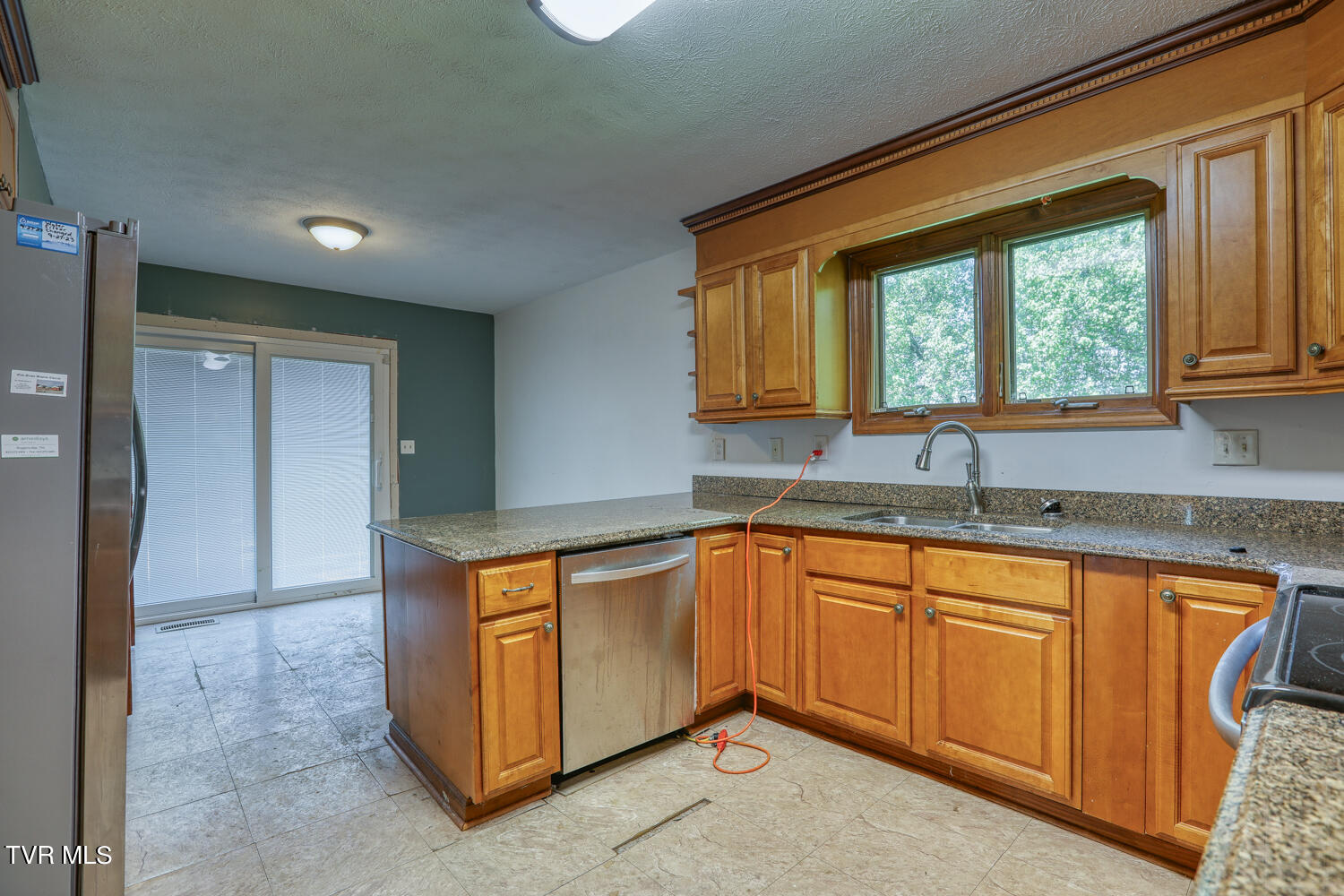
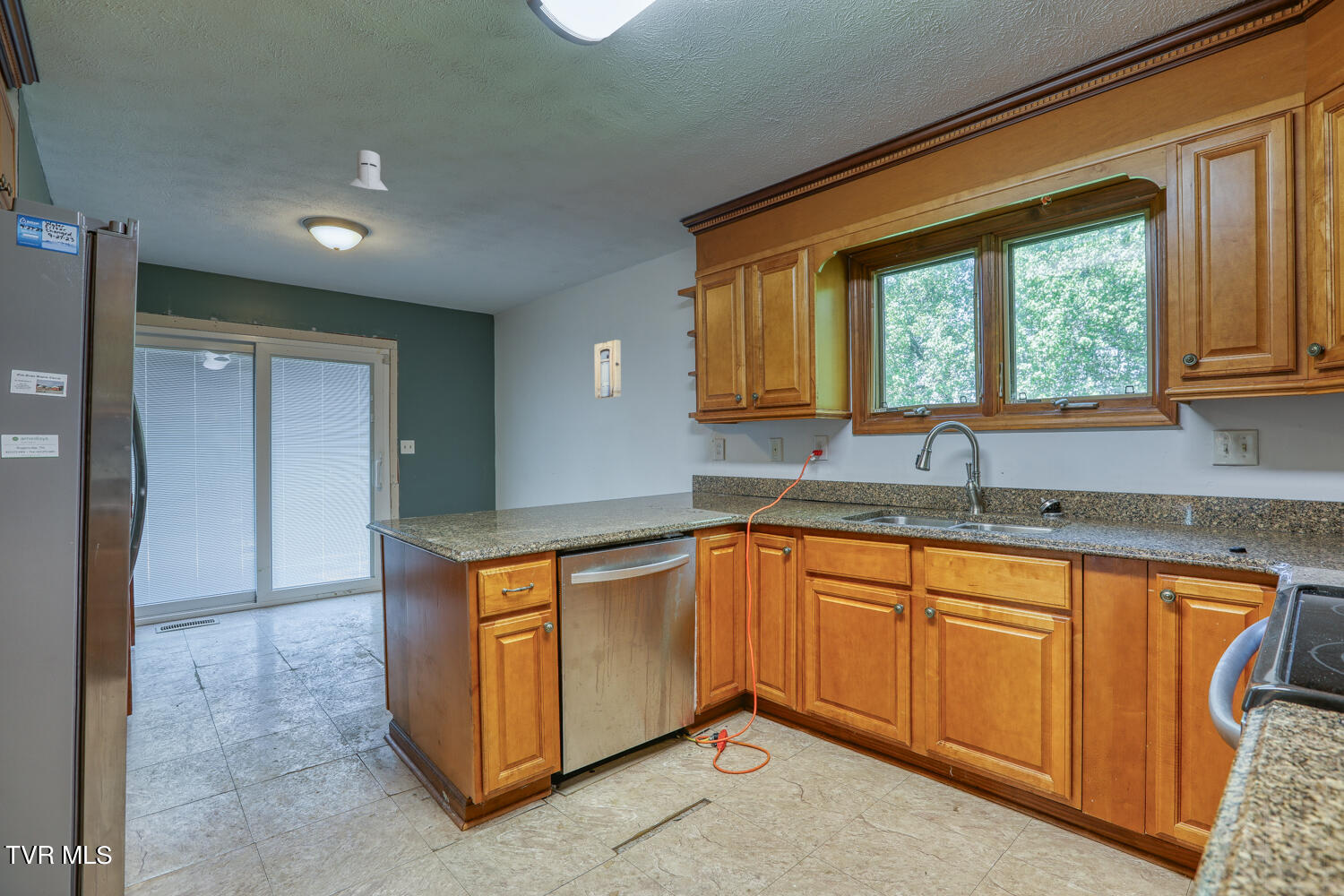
+ wall art (607, 369)
+ knight helmet (368, 174)
